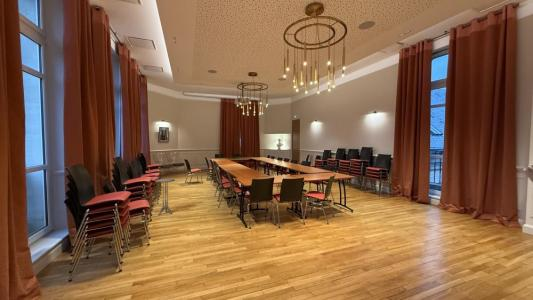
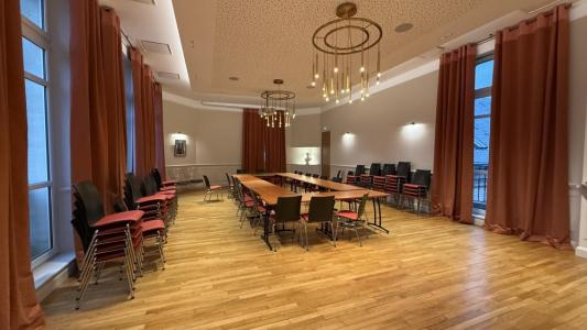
- side table (165, 196)
